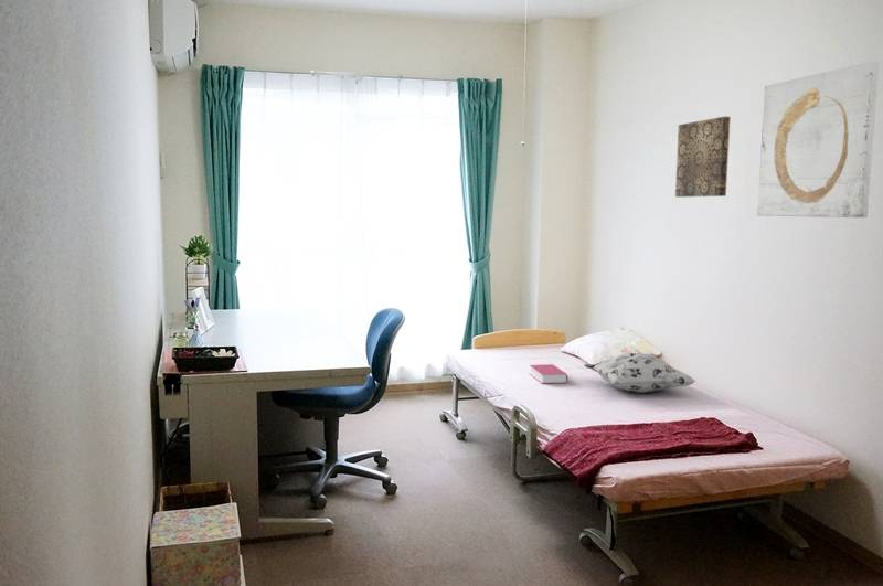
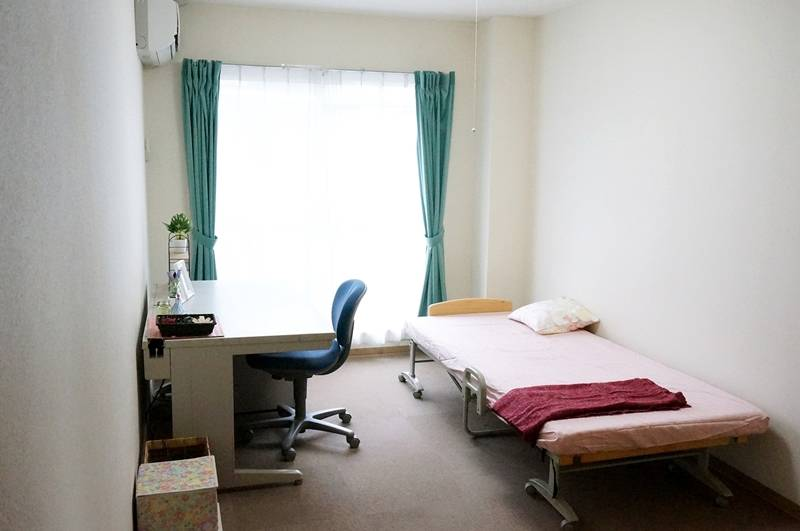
- book (547, 373)
- wall art (701, 159)
- wall art (812, 146)
- decorative pillow (637, 373)
